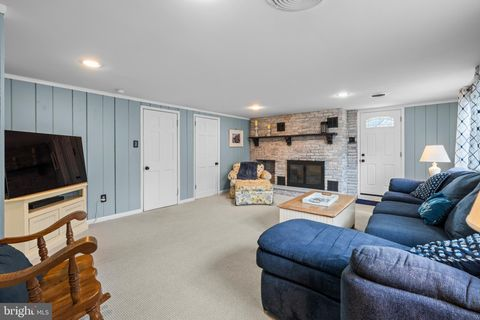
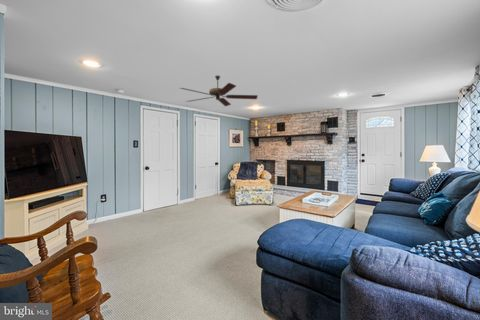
+ ceiling fan (220, 88)
